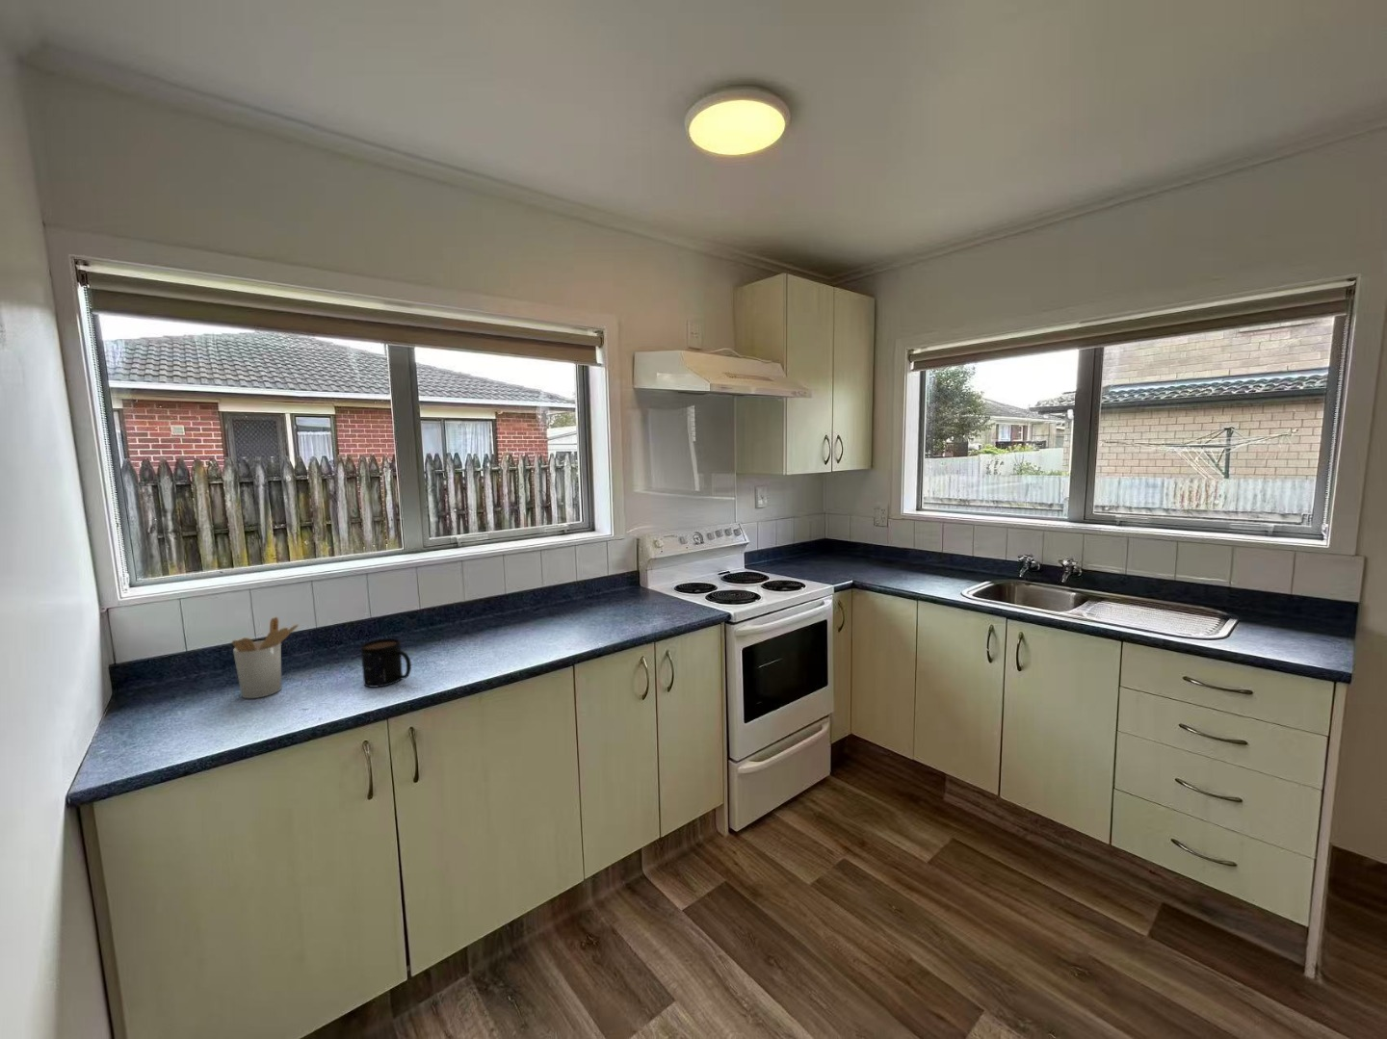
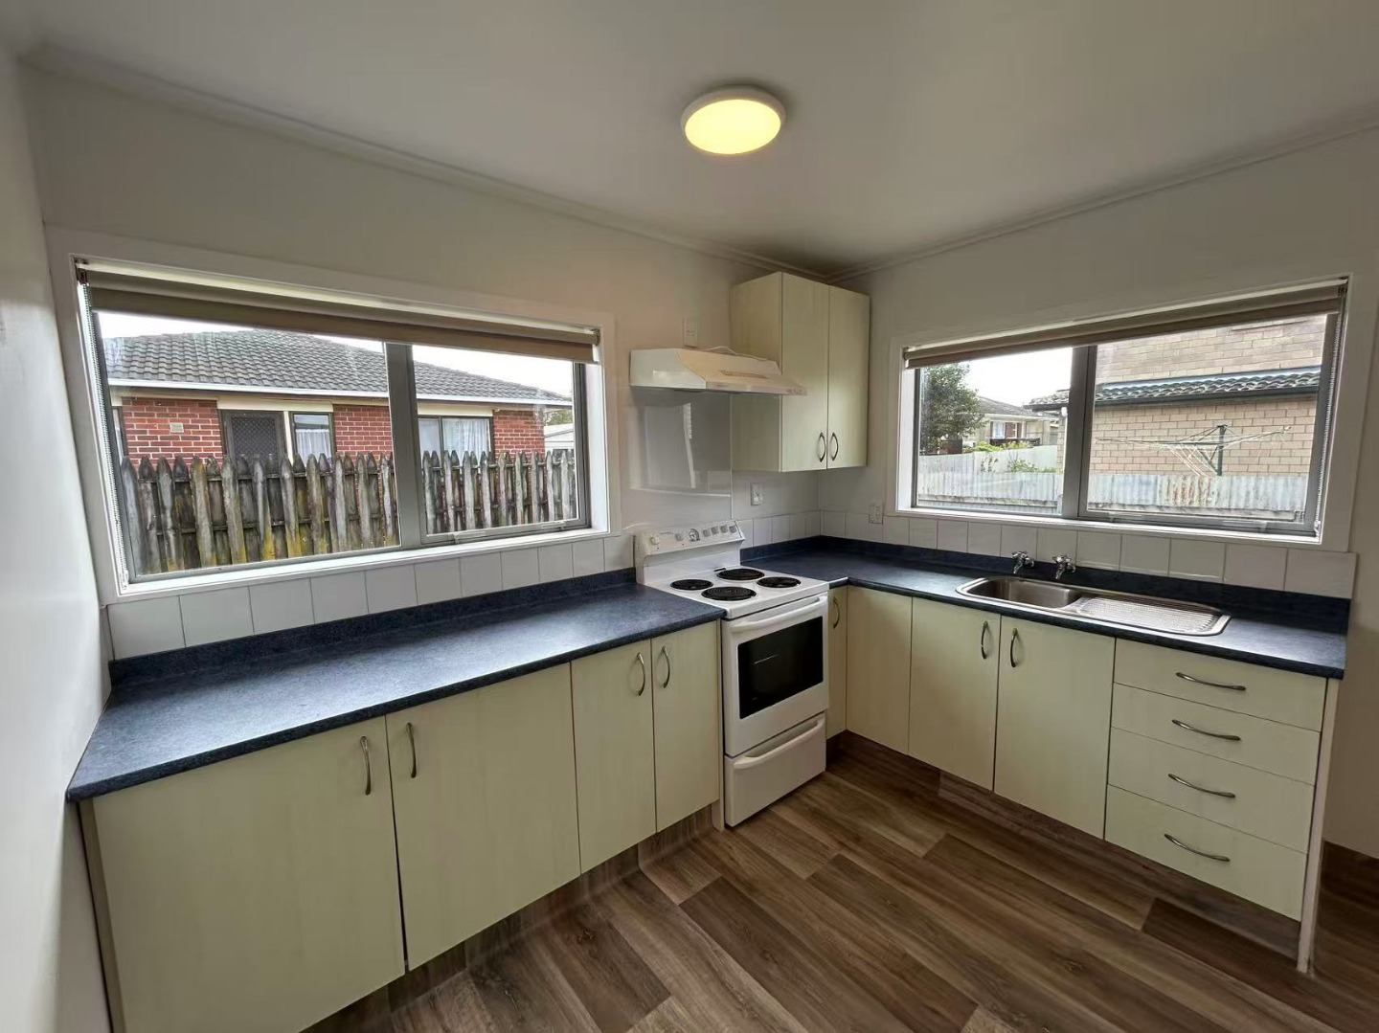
- utensil holder (266, 658)
- mug (388, 662)
